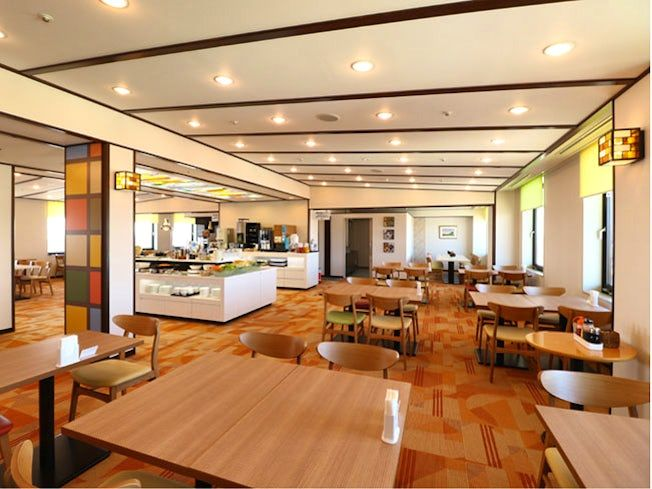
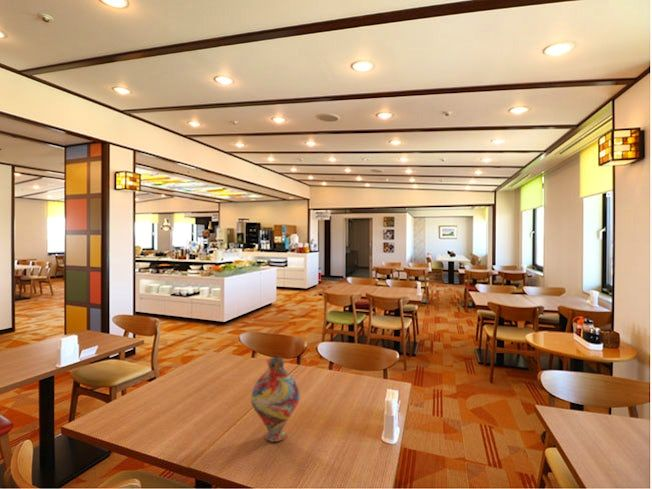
+ vase (275, 398)
